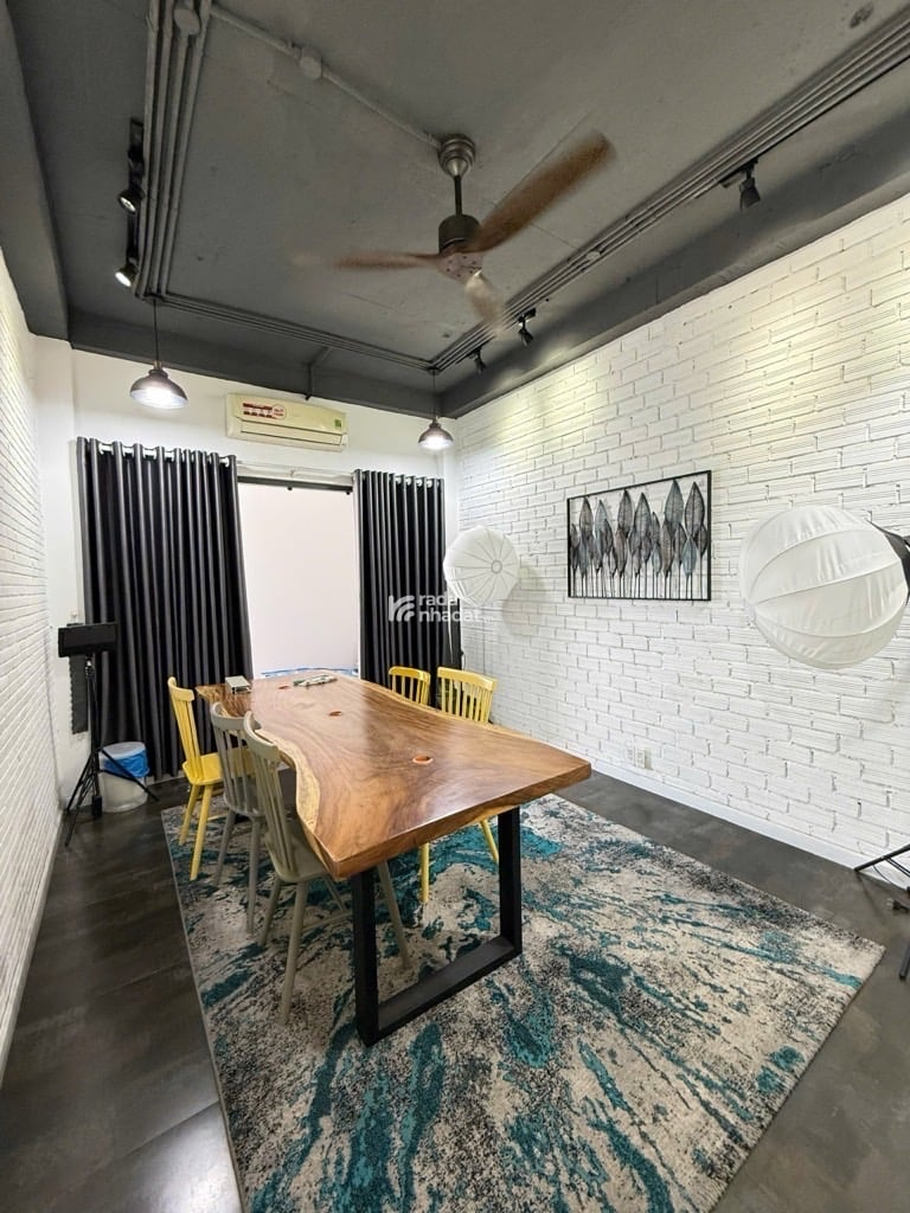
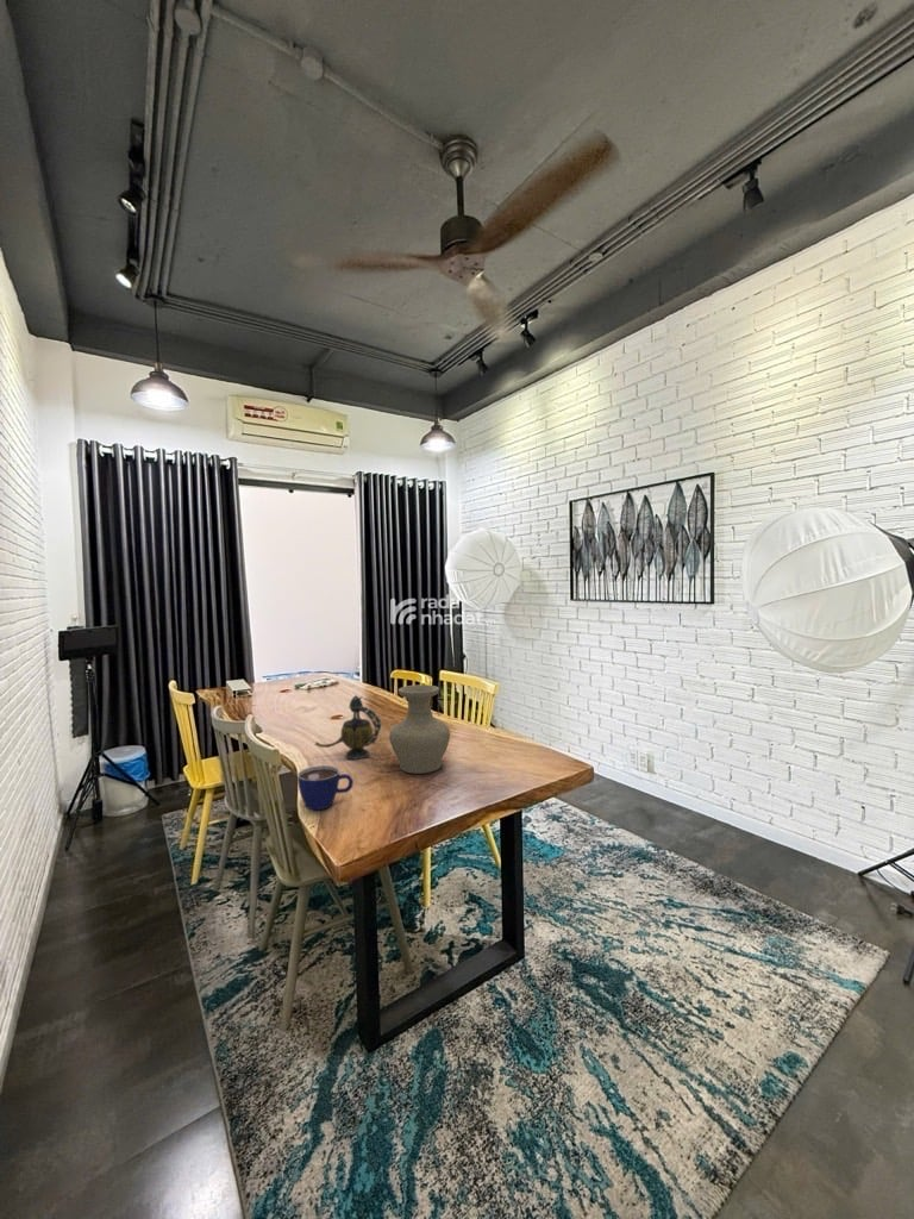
+ teapot (346, 725)
+ vase (419, 727)
+ cup (326, 787)
